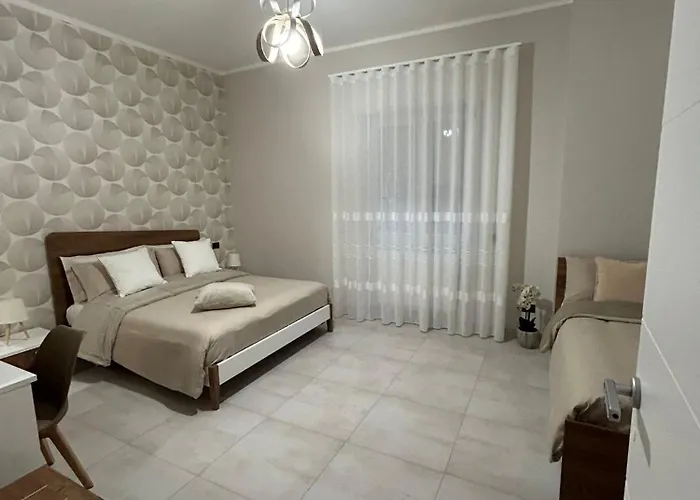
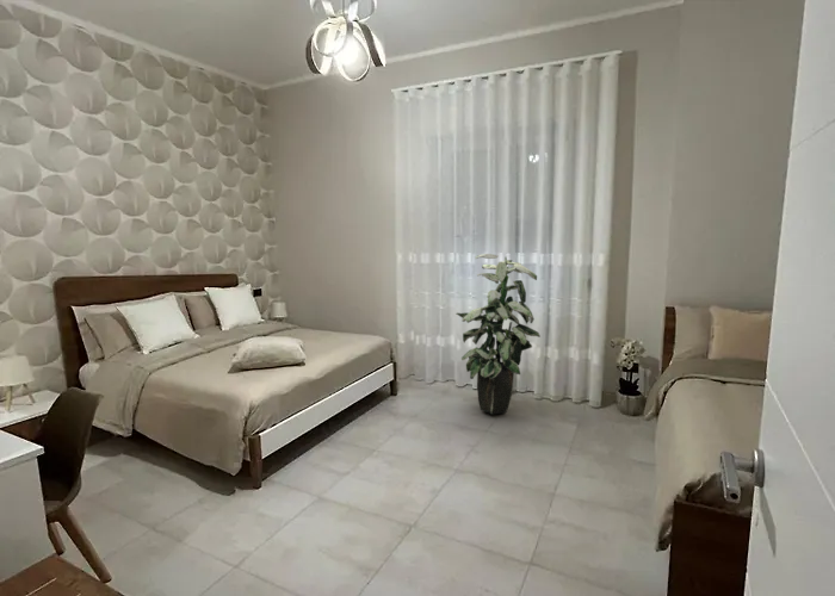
+ indoor plant (495, 333)
